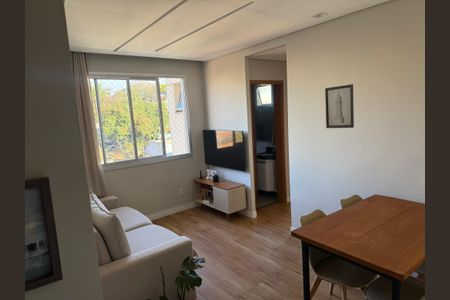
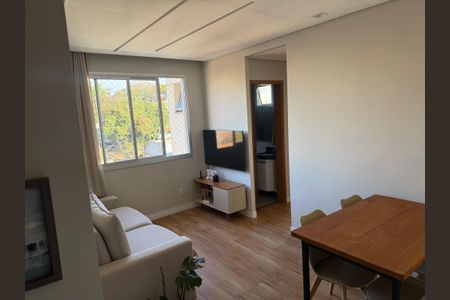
- wall art (339, 107)
